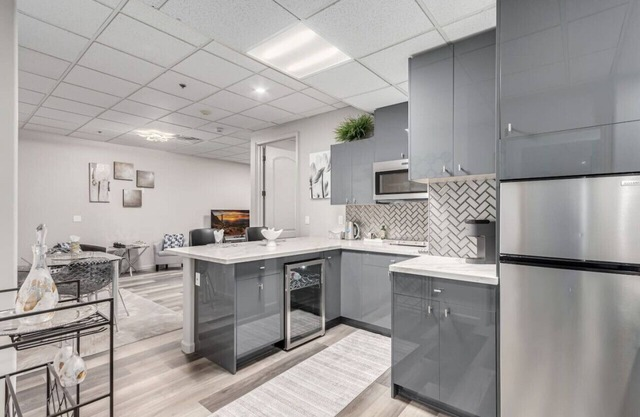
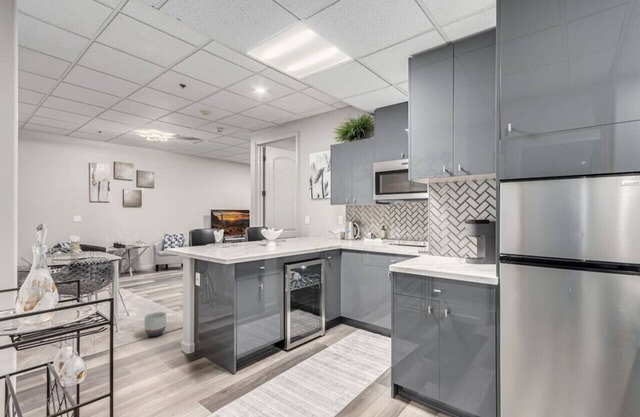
+ planter (155, 325)
